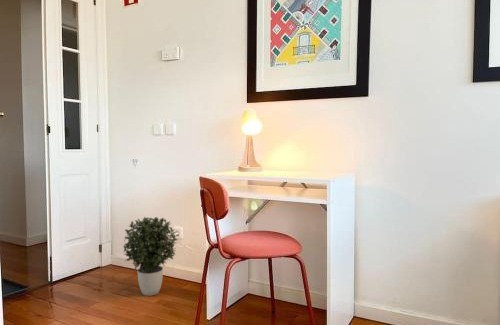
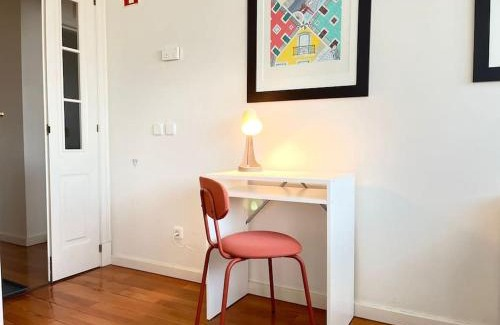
- potted plant (151, 254)
